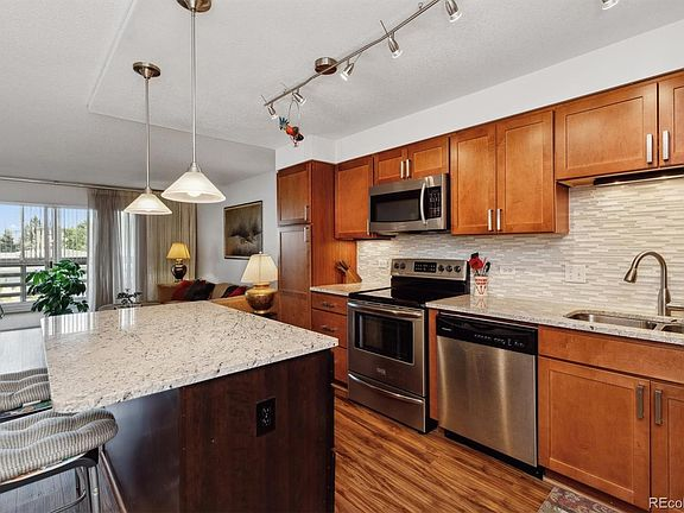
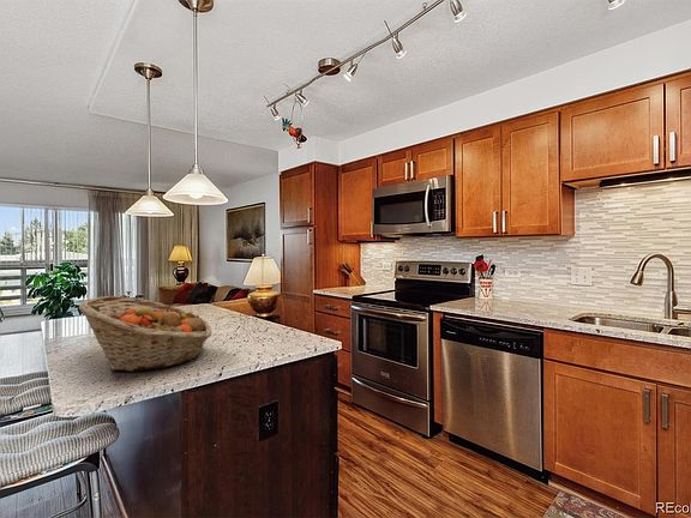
+ fruit basket (151, 326)
